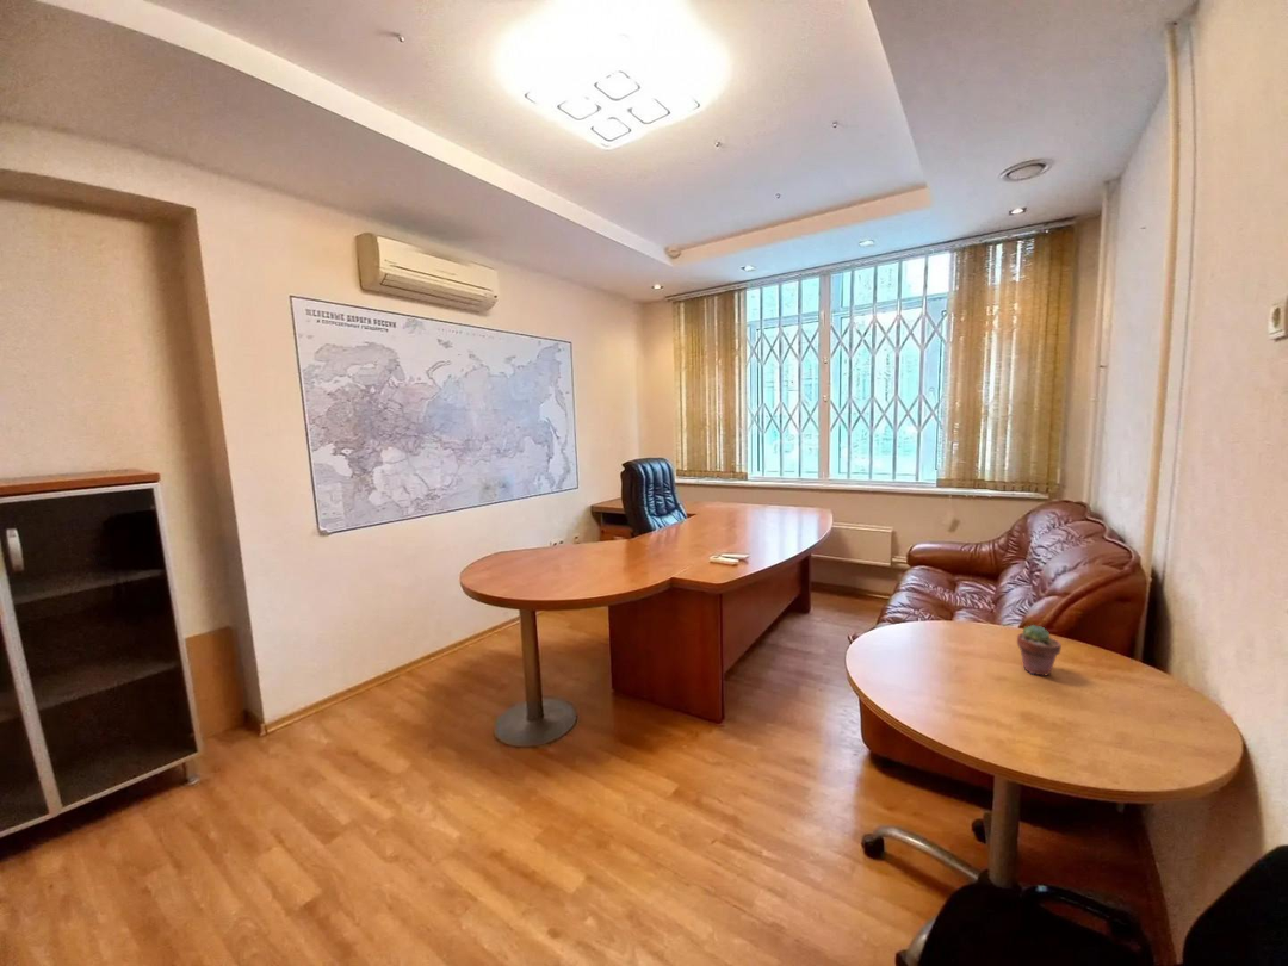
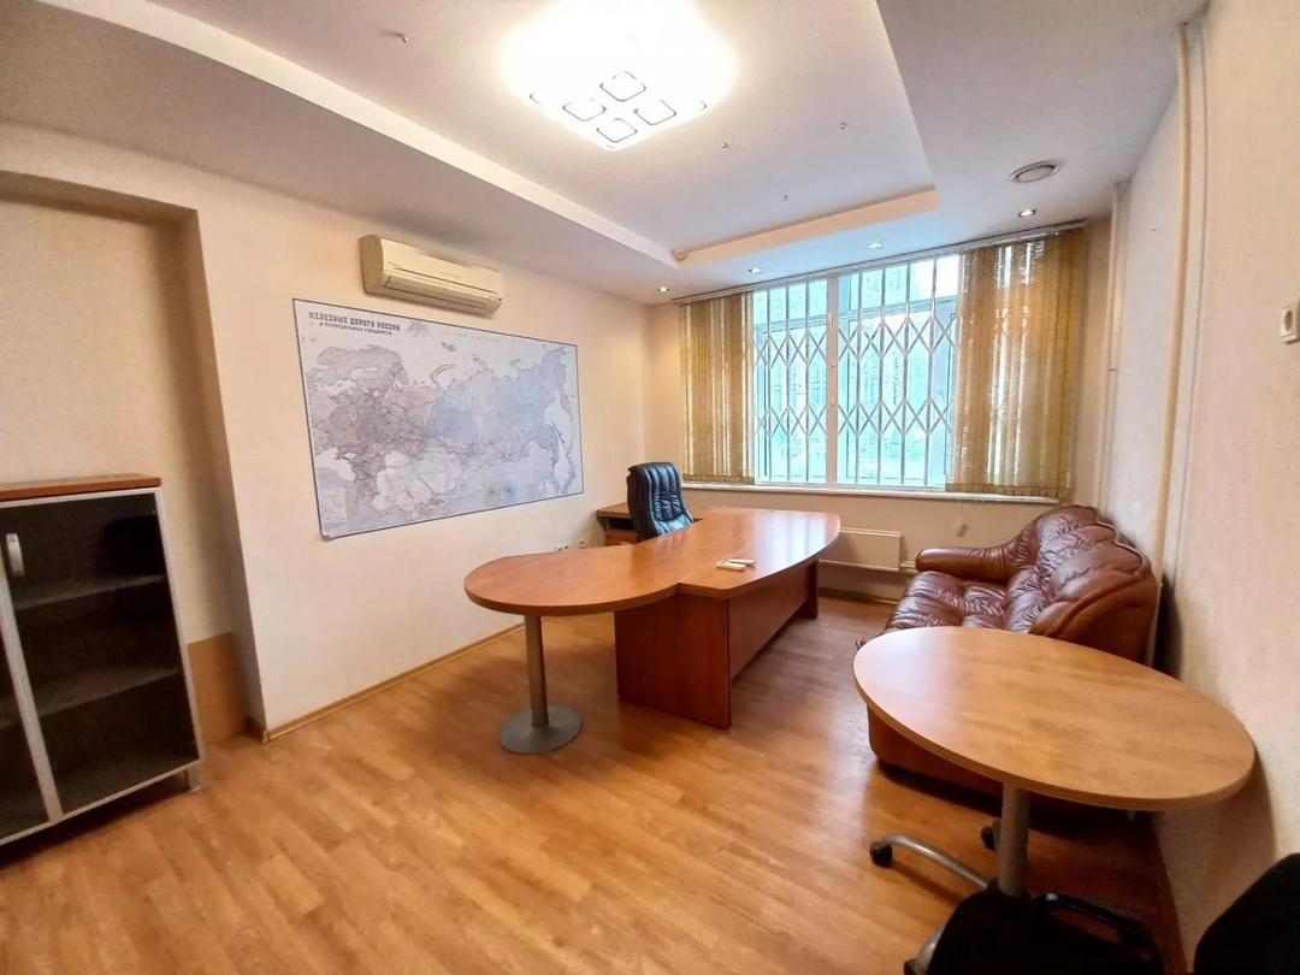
- potted succulent (1038, 648)
